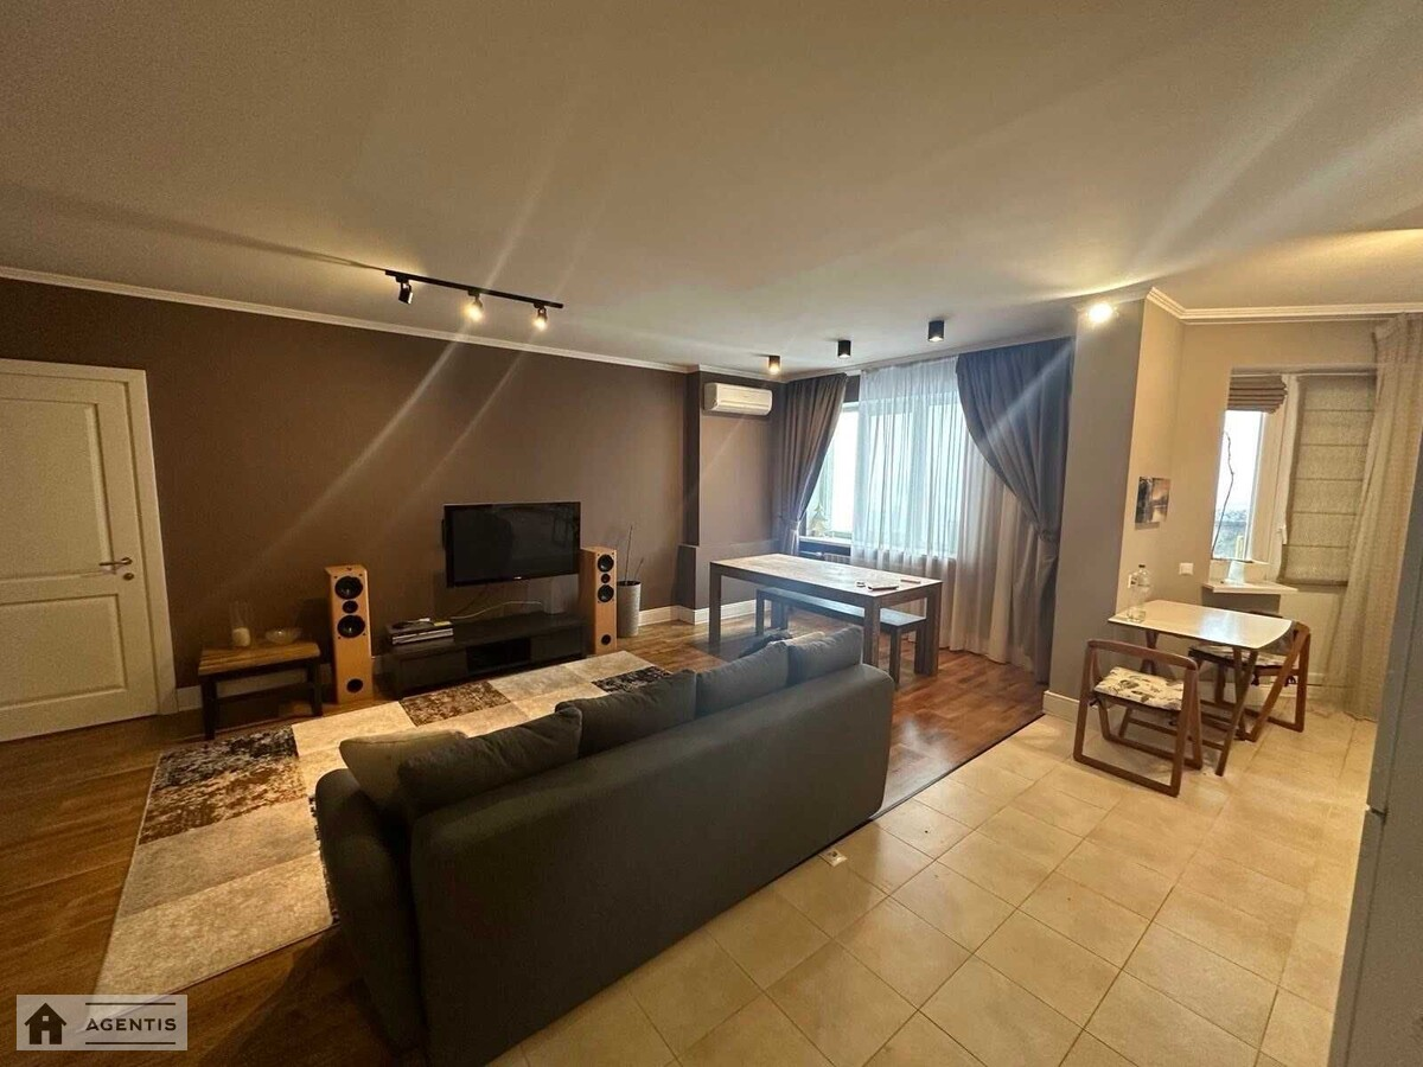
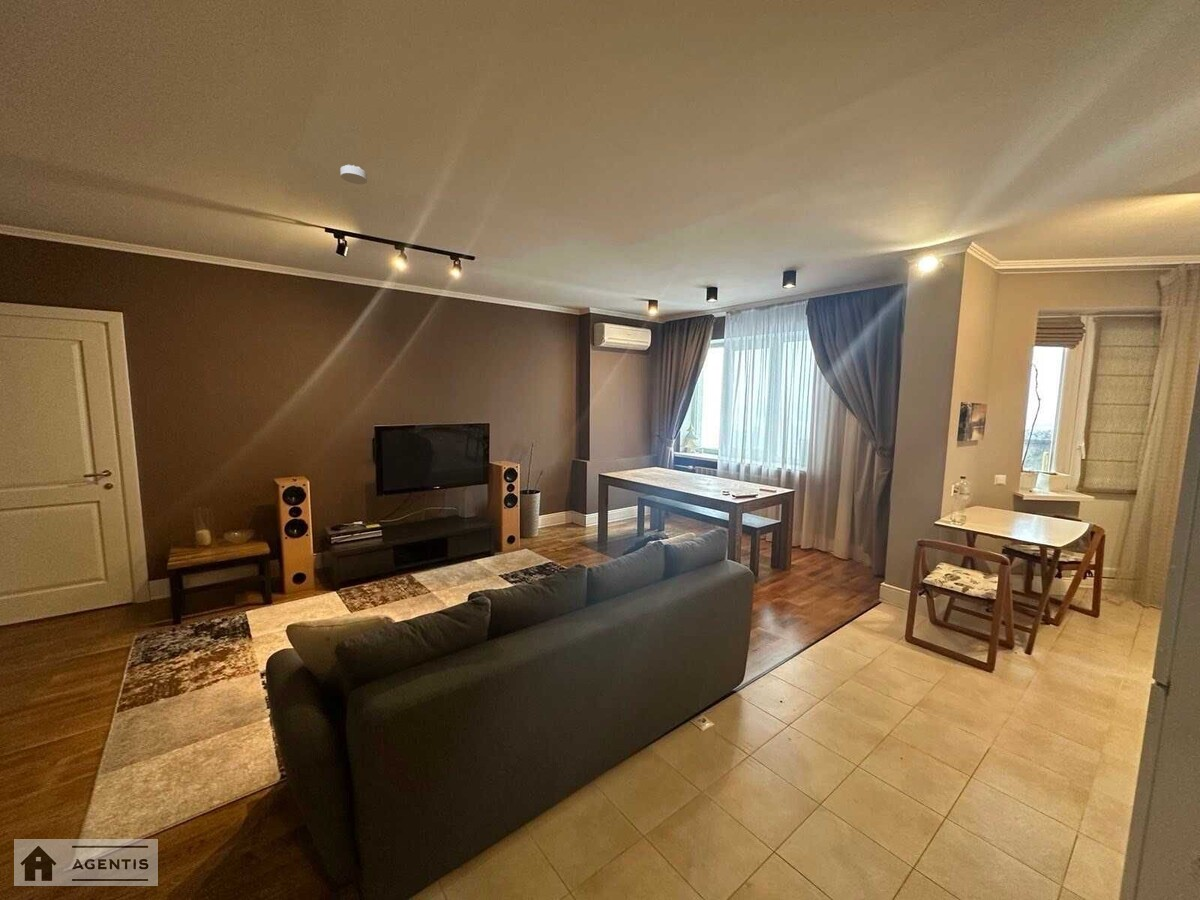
+ smoke detector (353, 172)
